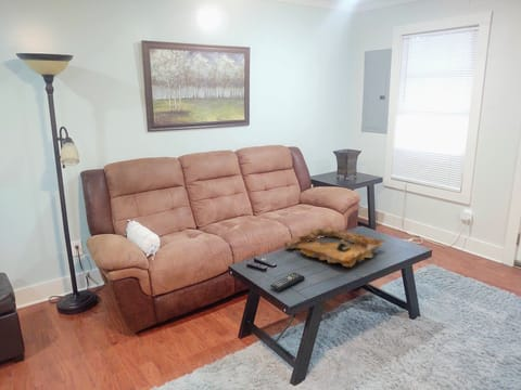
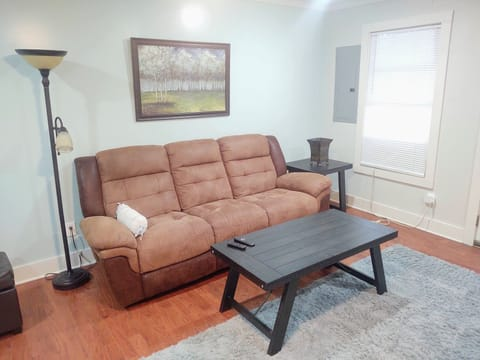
- remote control (288, 281)
- decorative tray (333, 245)
